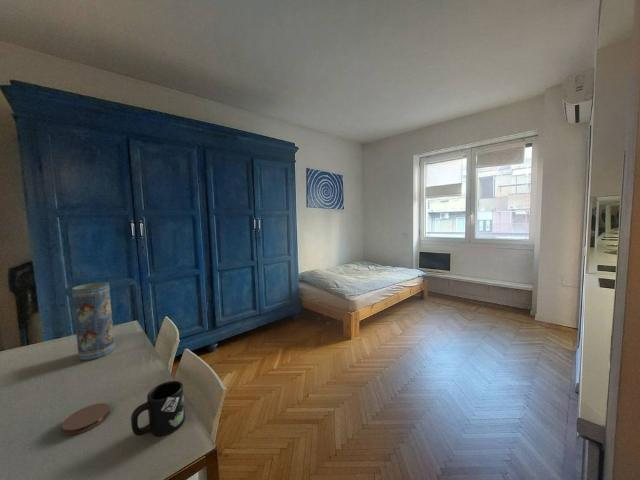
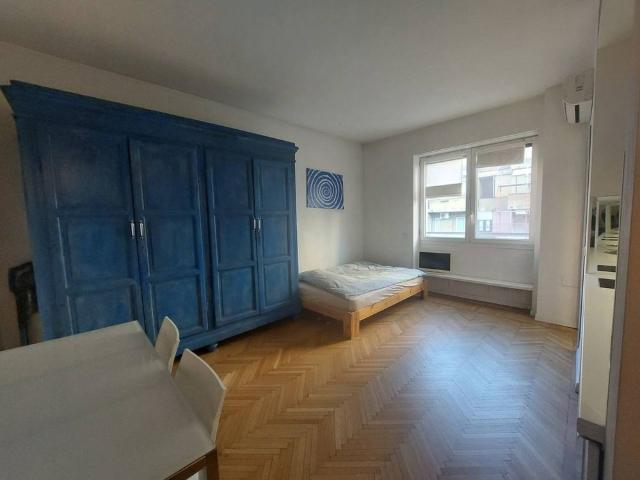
- mug (159, 410)
- vase (94, 319)
- coaster (87, 418)
